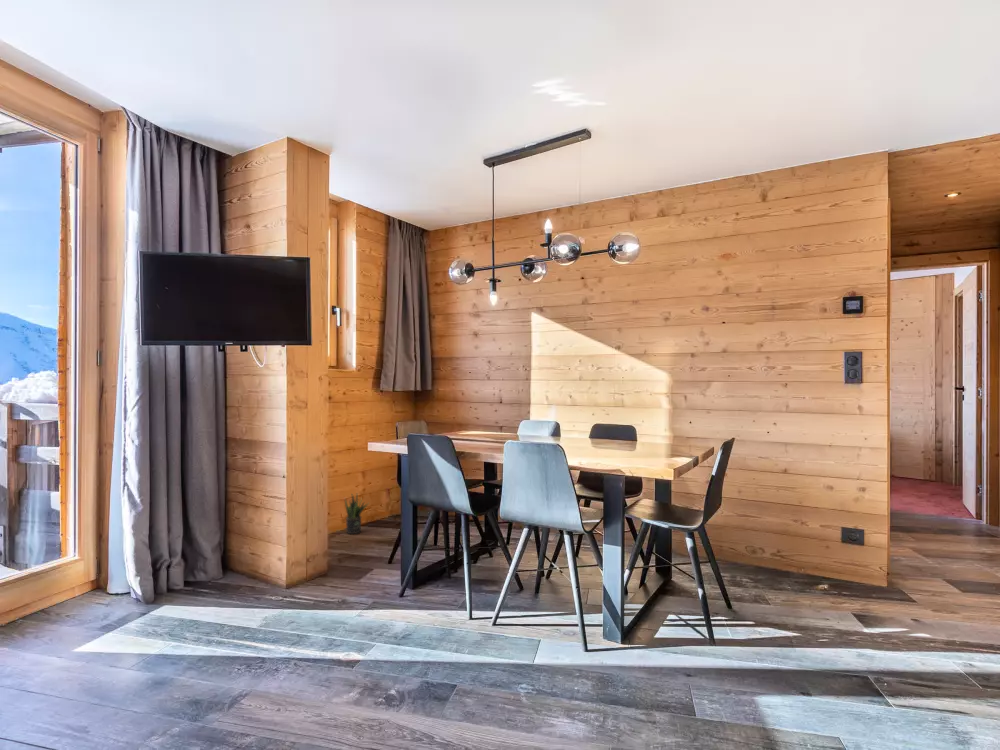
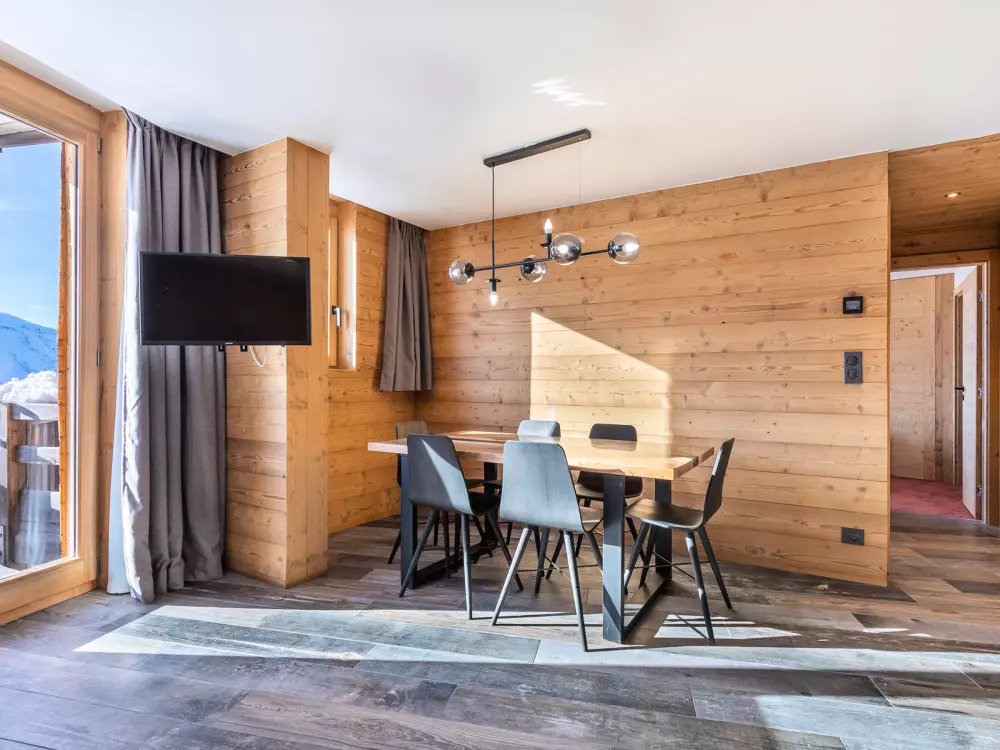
- potted plant (355, 513)
